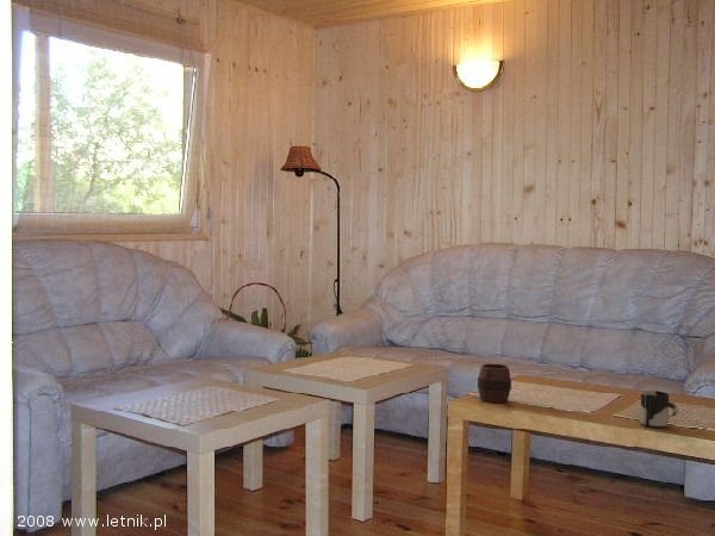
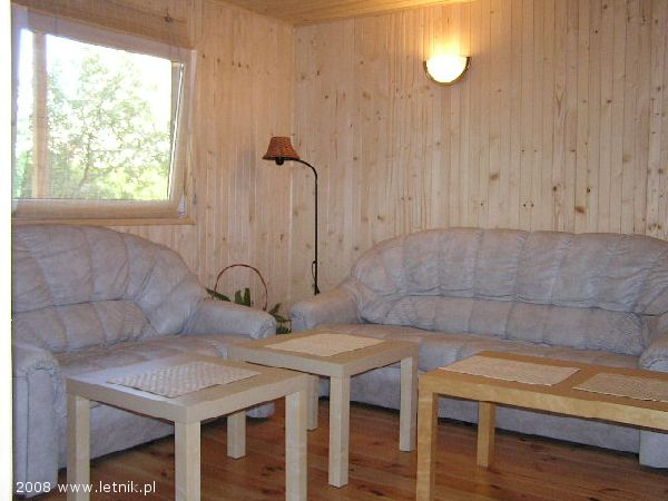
- cup (493, 382)
- cup (659, 410)
